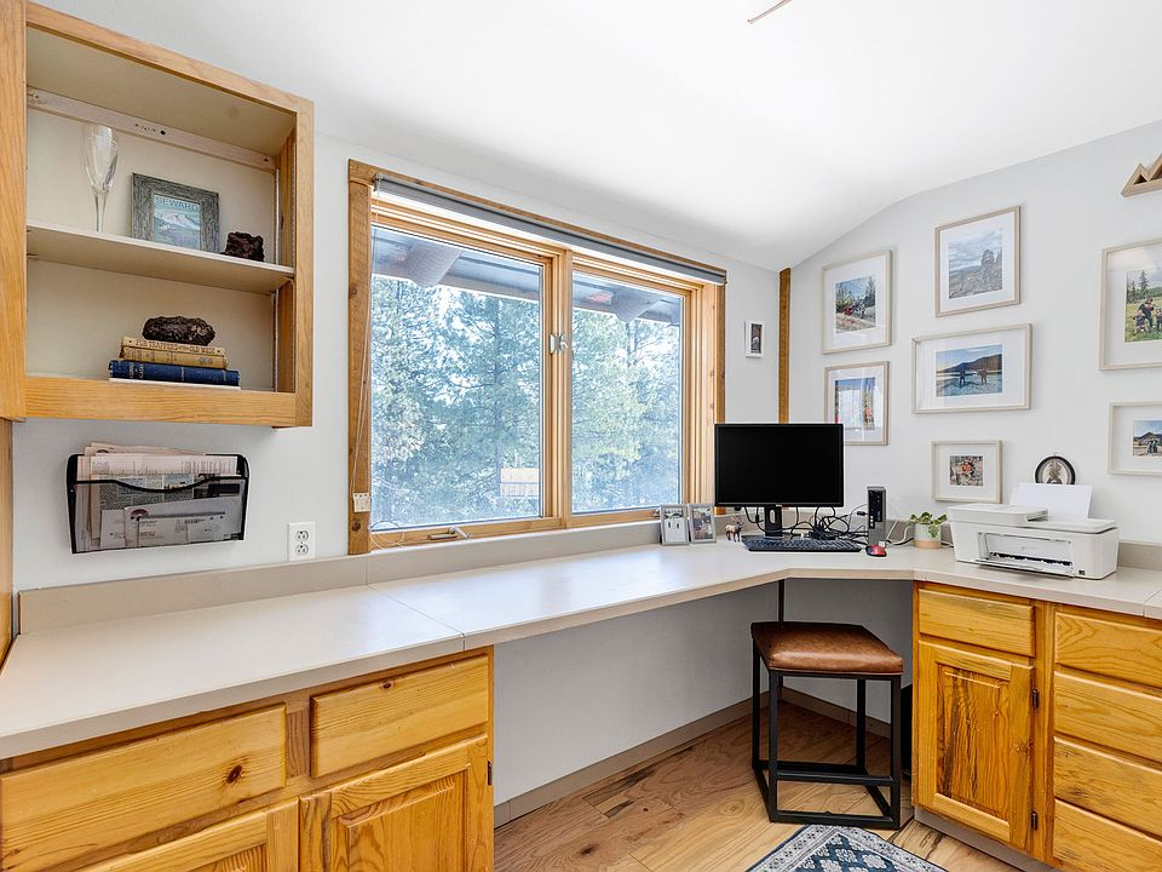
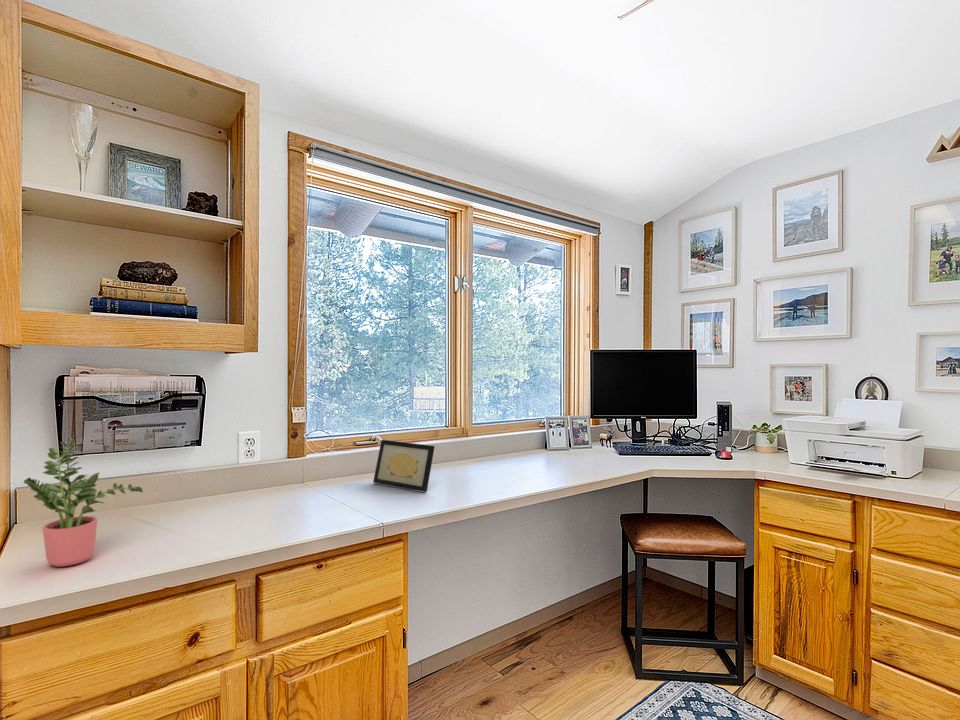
+ picture frame (406, 463)
+ potted plant (88, 502)
